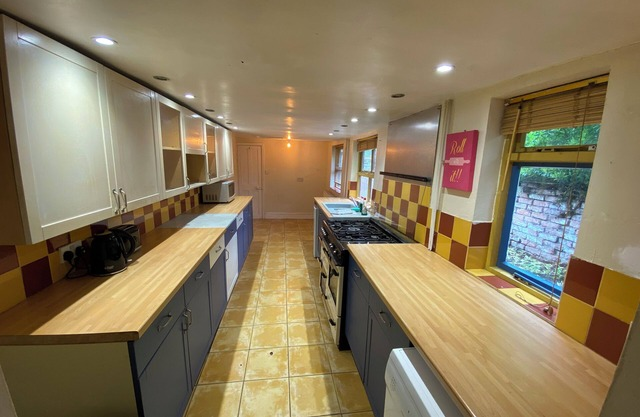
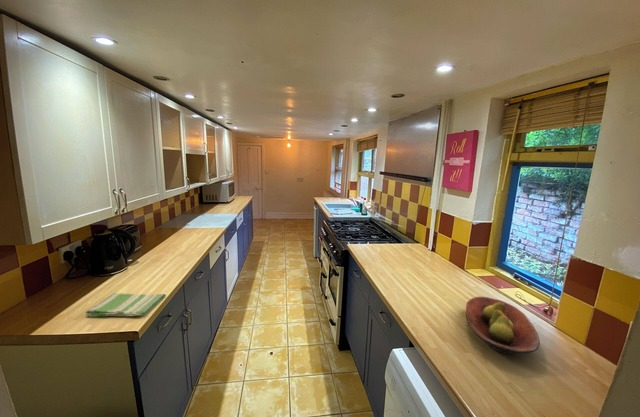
+ fruit bowl (498, 320)
+ dish towel (128, 303)
